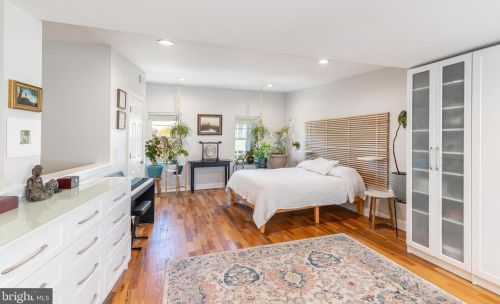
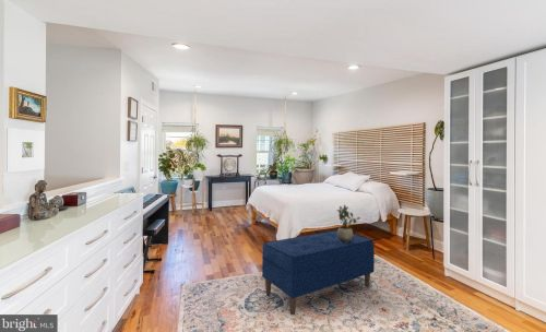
+ potted plant (347, 223)
+ bench (319, 265)
